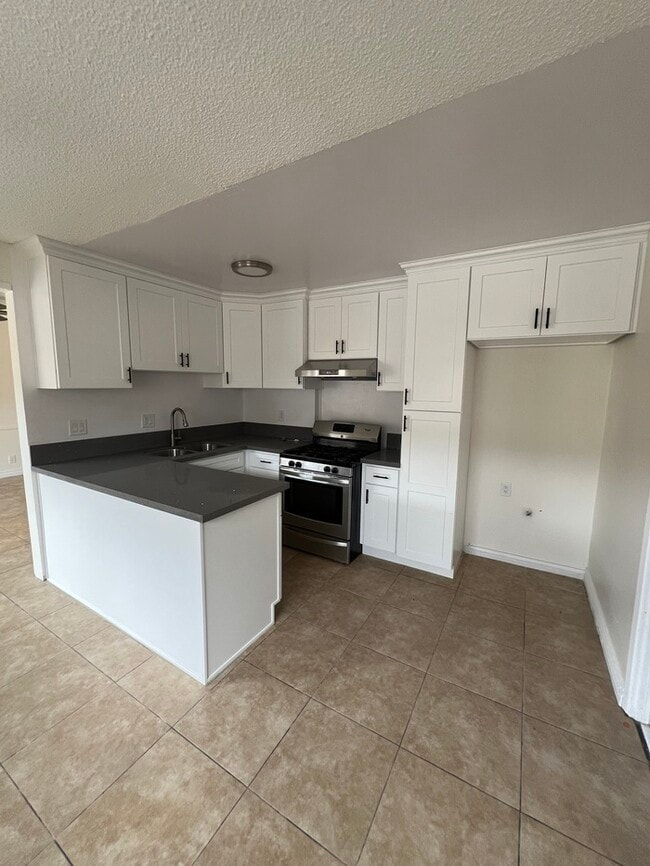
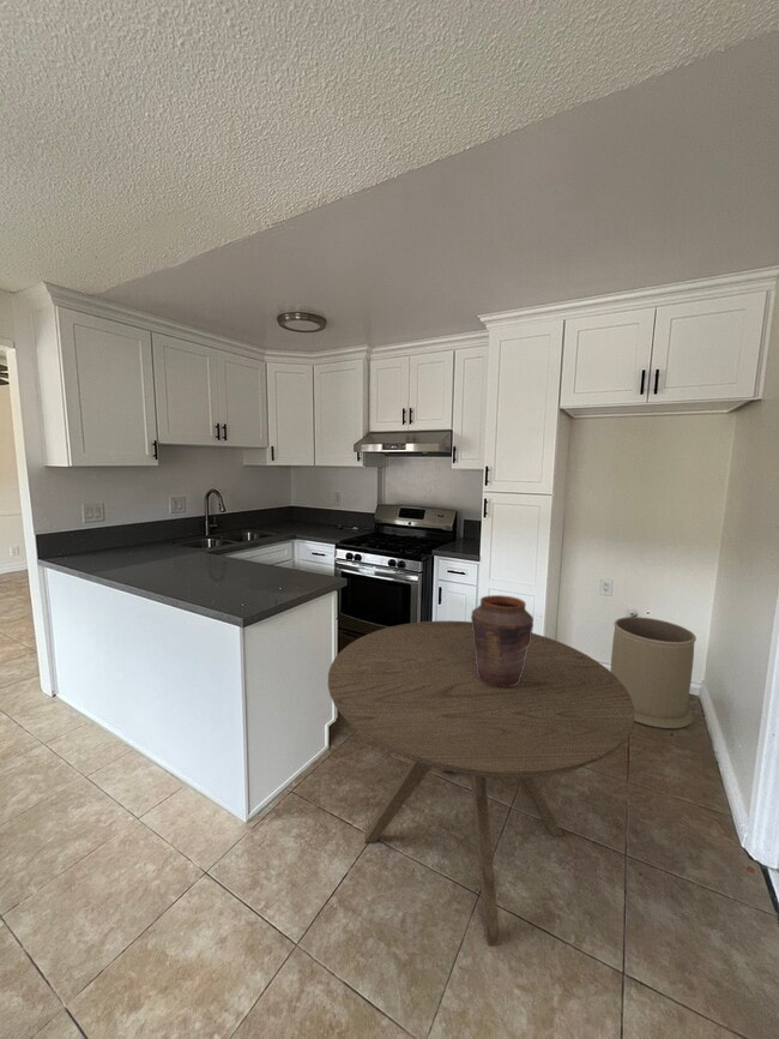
+ dining table (467, 755)
+ vase (500, 638)
+ trash can (650, 667)
